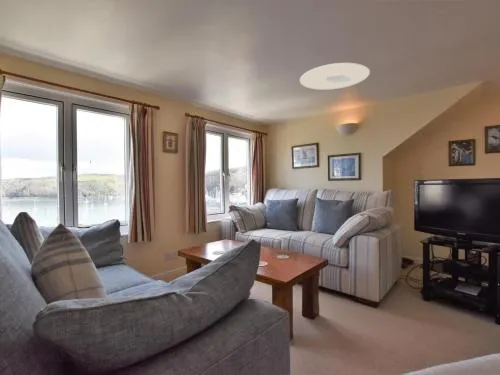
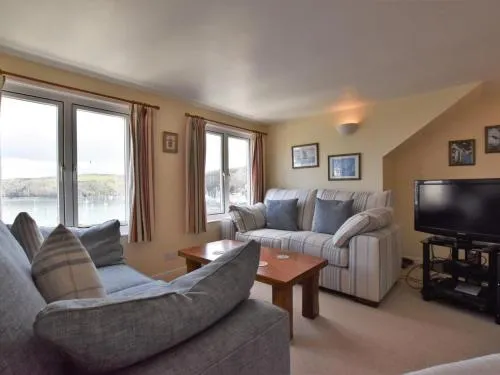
- ceiling light (333, 74)
